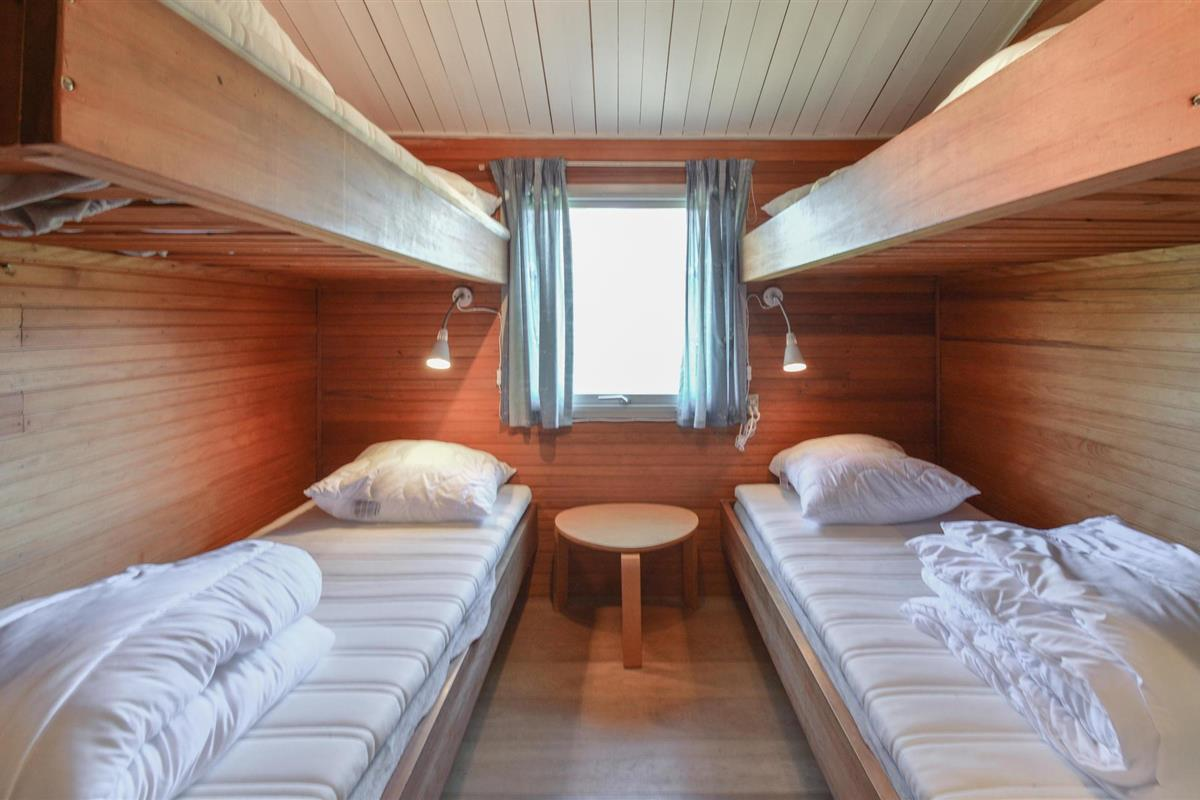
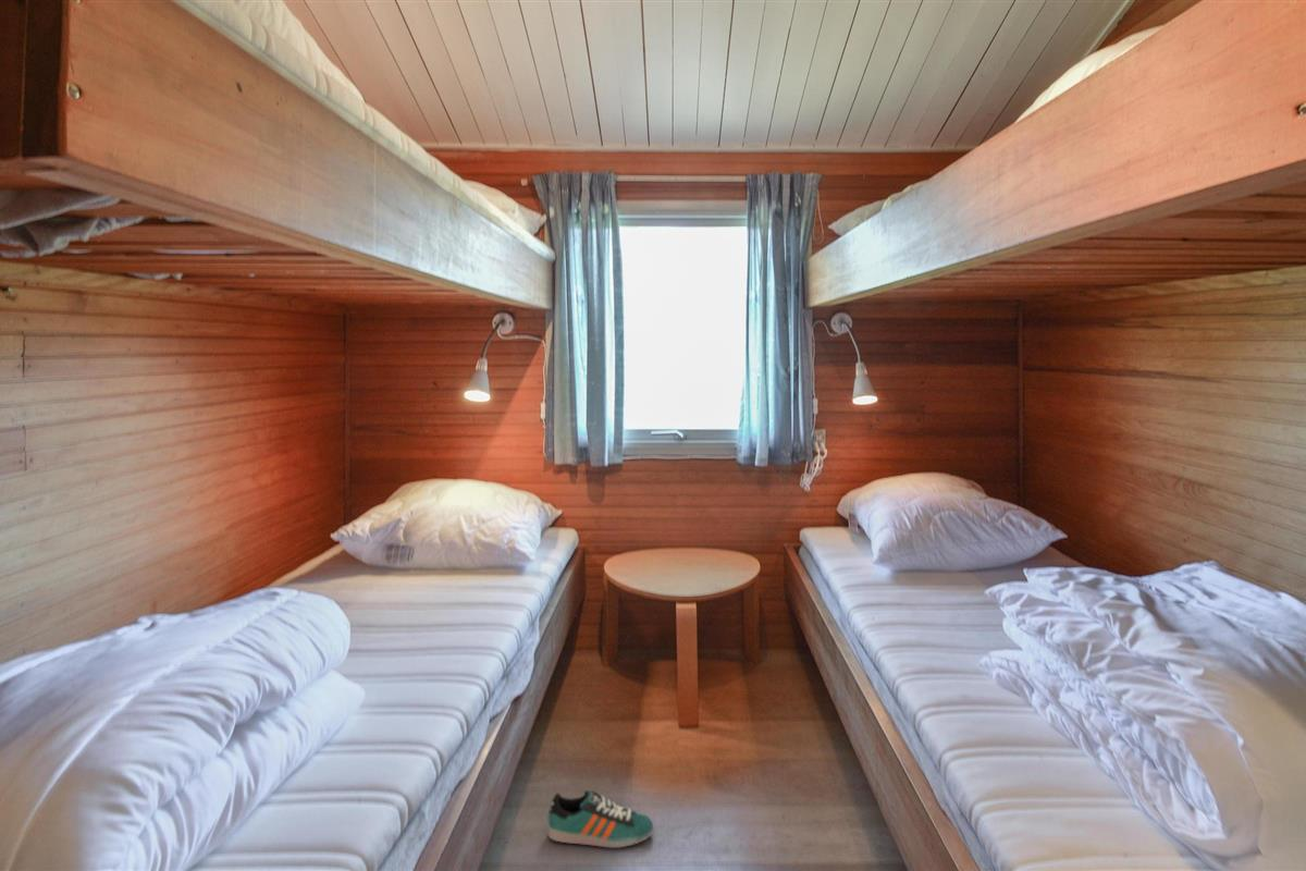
+ sneaker (600, 815)
